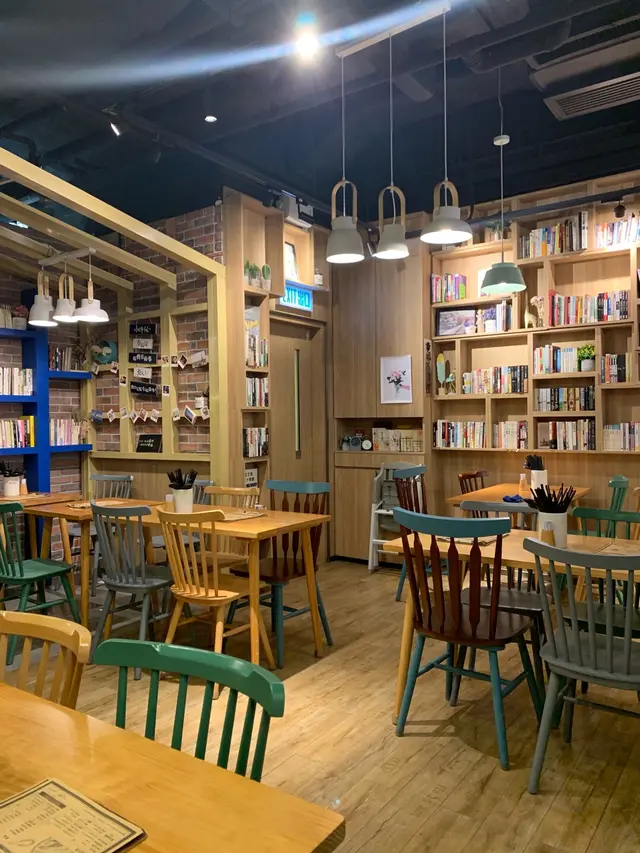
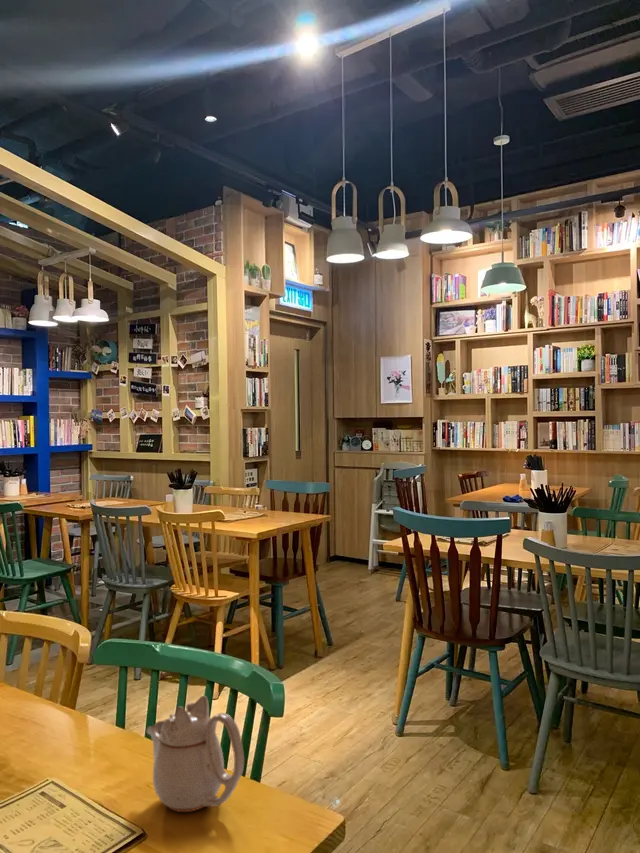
+ teapot (192, 751)
